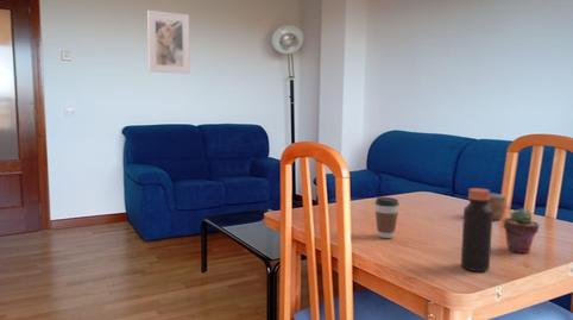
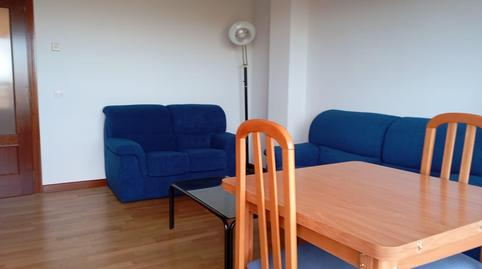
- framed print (169, 43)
- bottle (477, 228)
- coffee cup (386, 217)
- potted succulent (520, 230)
- mug (489, 206)
